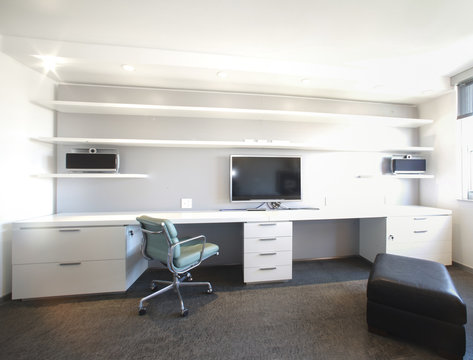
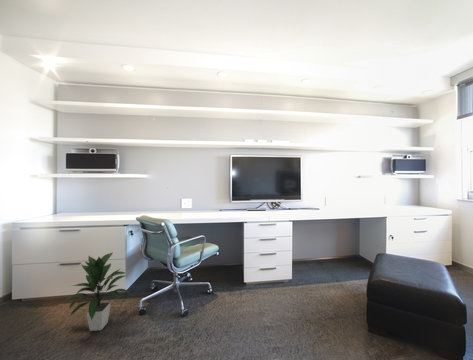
+ indoor plant (97, 289)
